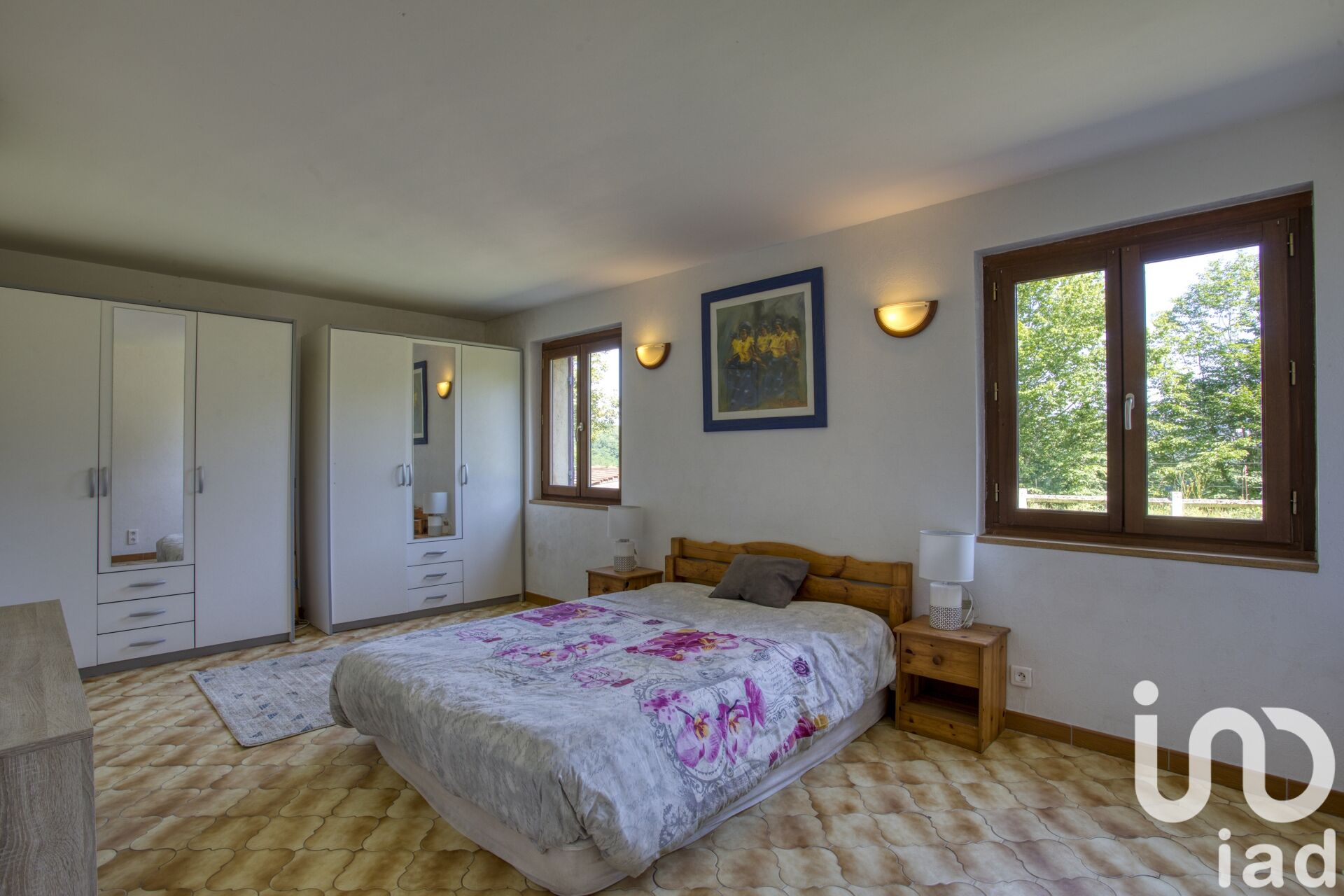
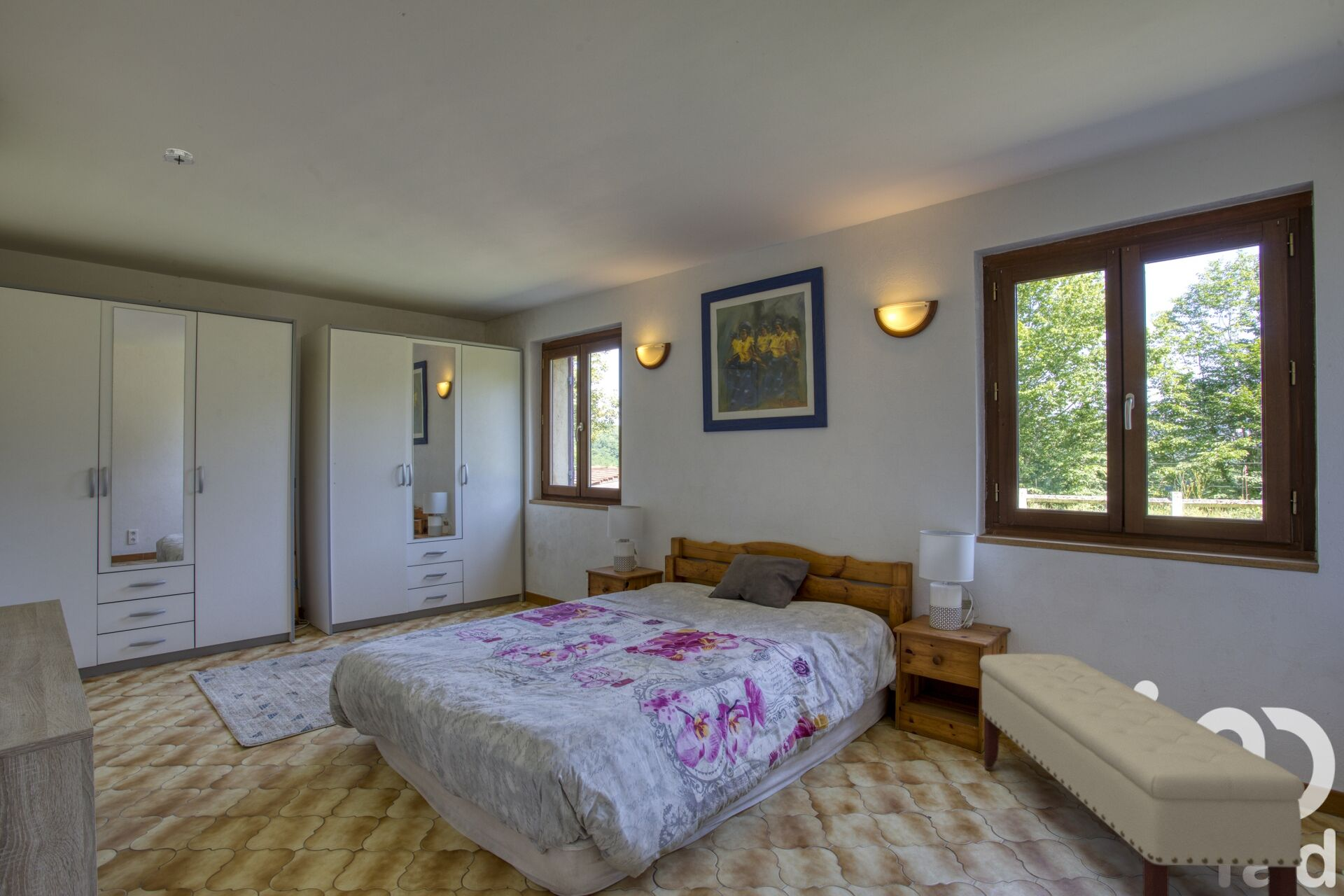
+ bench (1105, 766)
+ smoke detector (178, 157)
